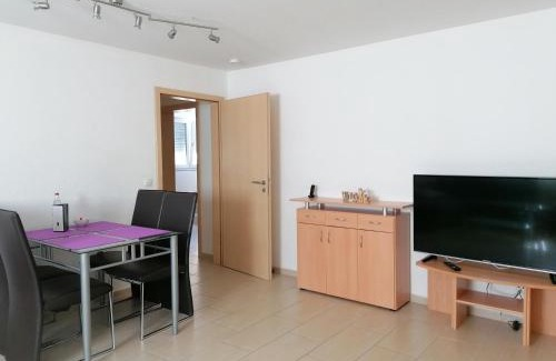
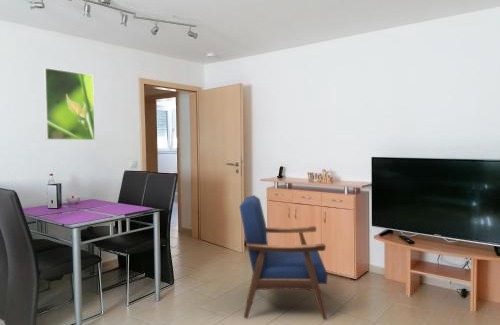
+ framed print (70, 105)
+ armchair (282, 250)
